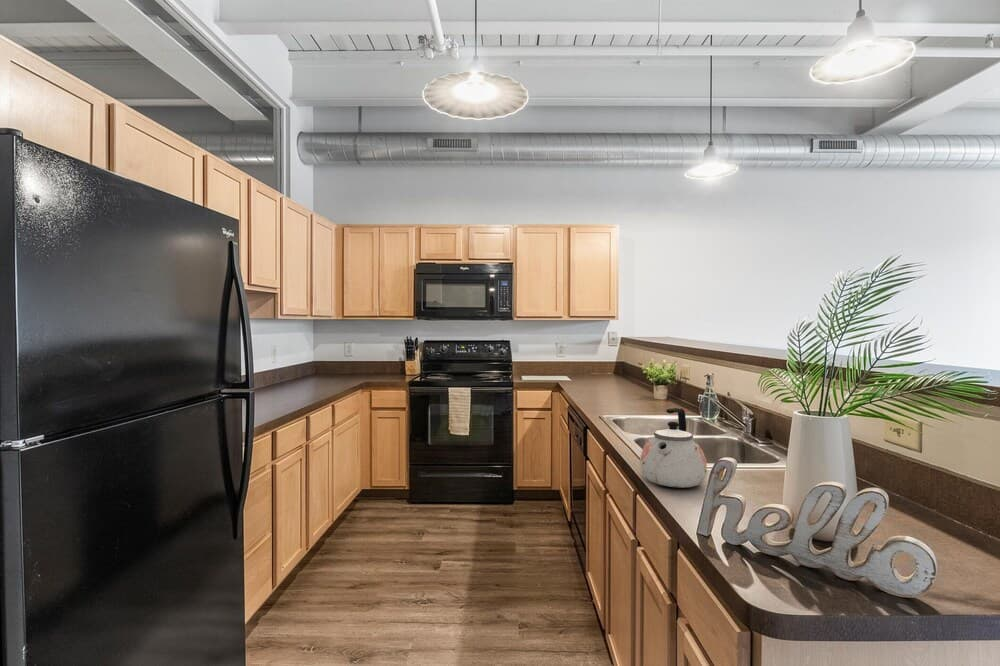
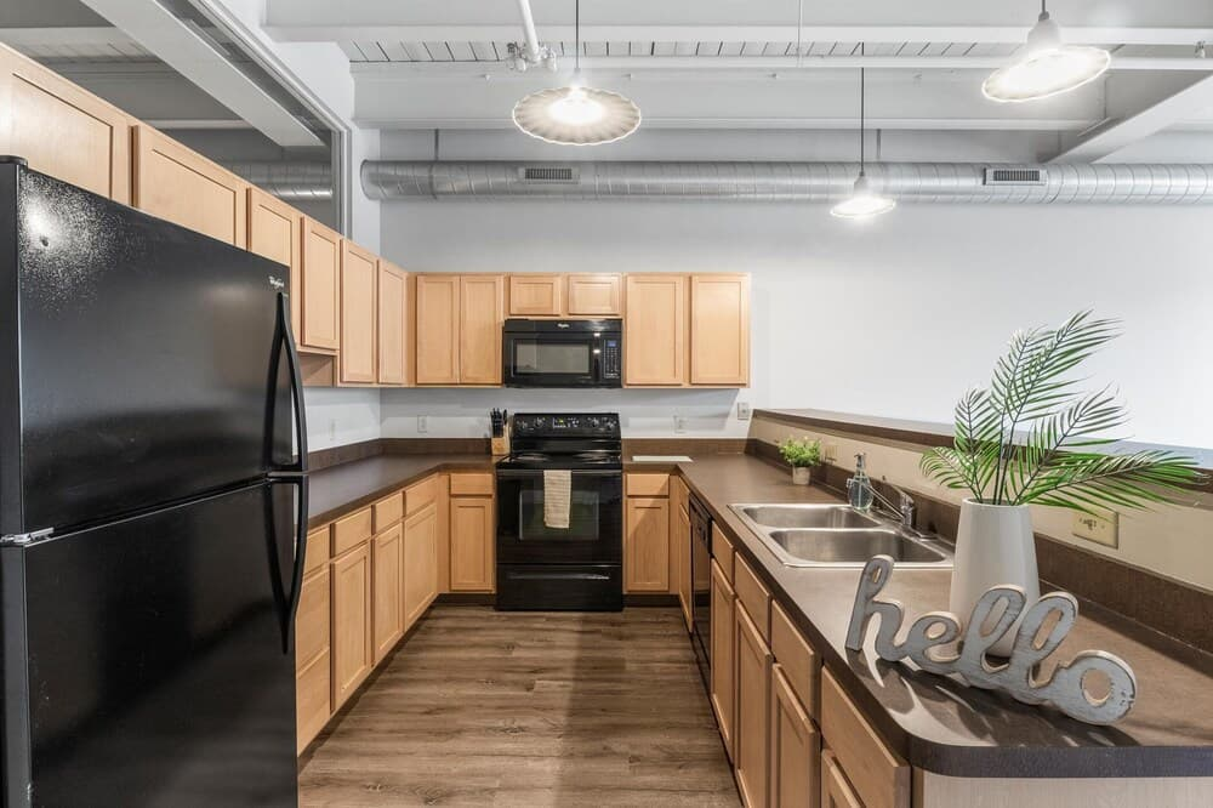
- kettle (672, 445)
